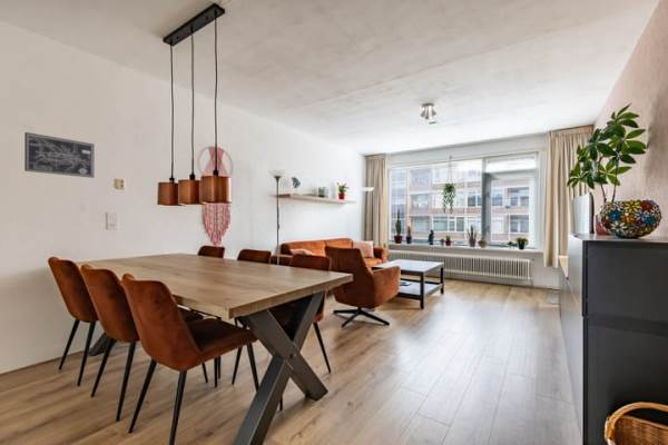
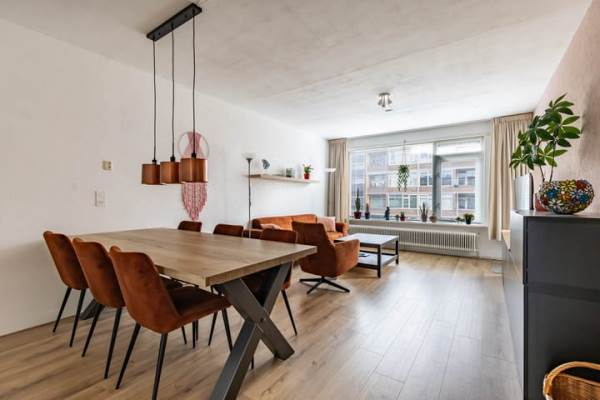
- wall art (61, 156)
